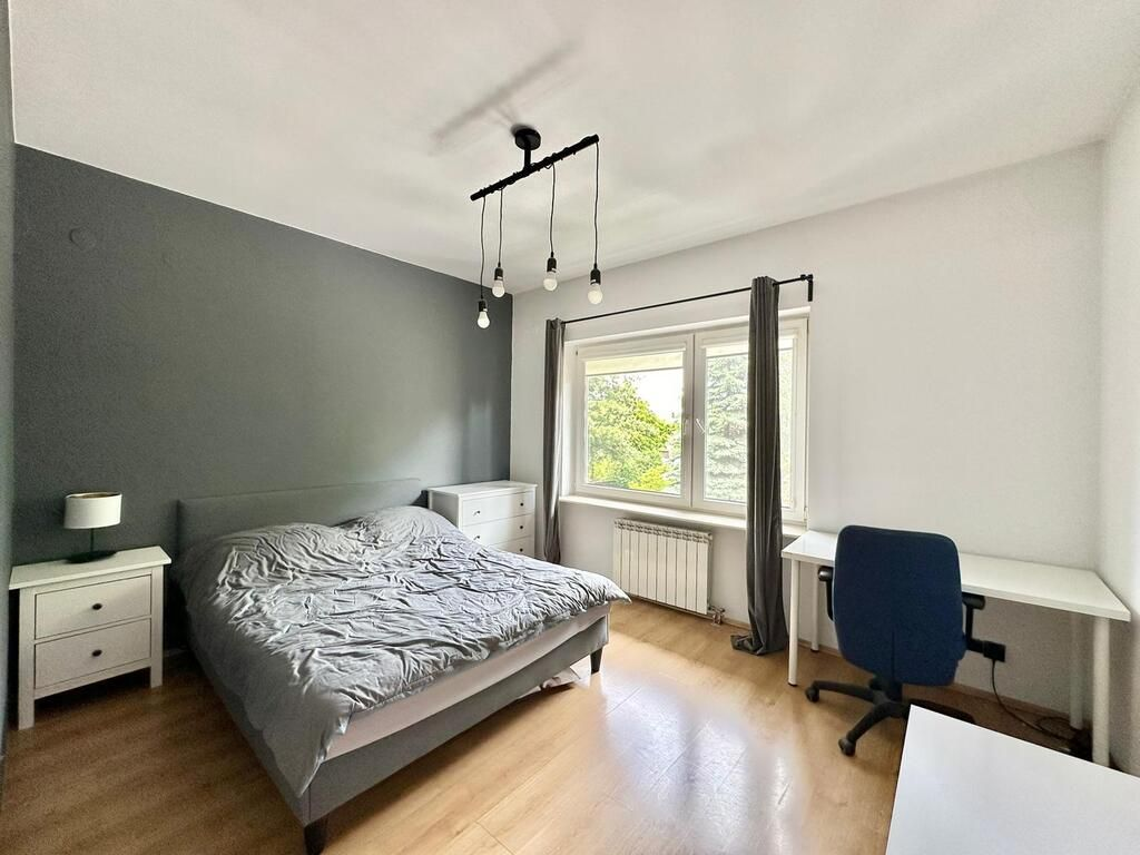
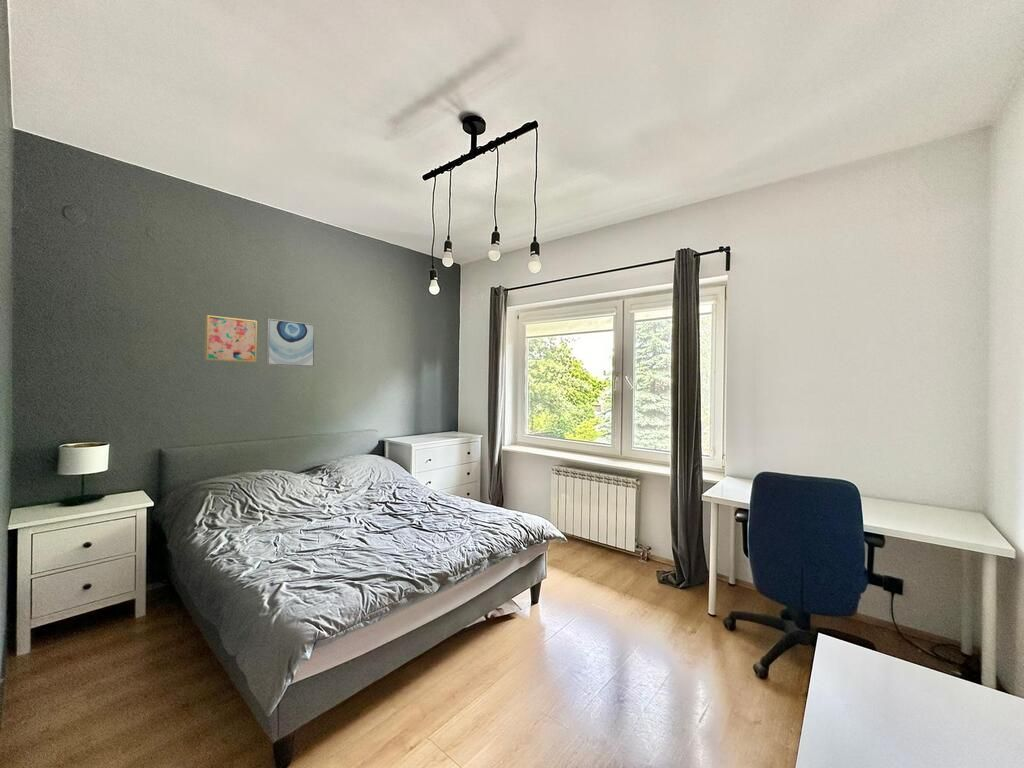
+ wall art (291, 343)
+ wall art (231, 339)
